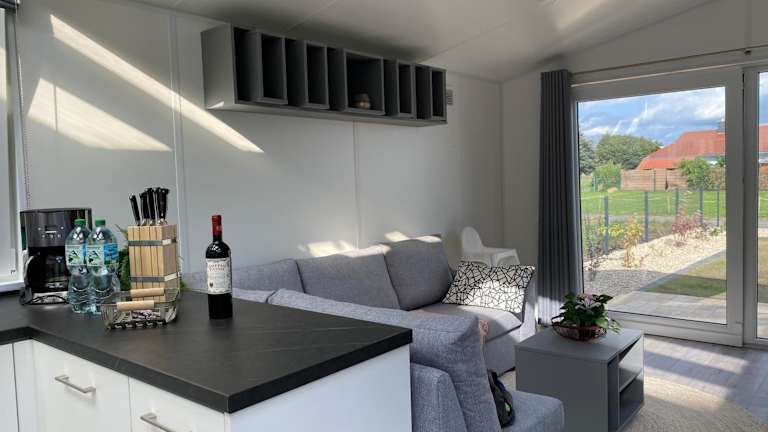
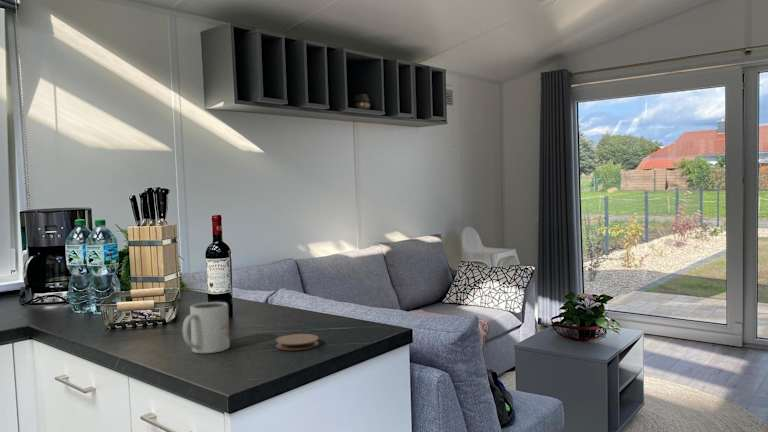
+ mug (204, 328)
+ coaster (297, 341)
